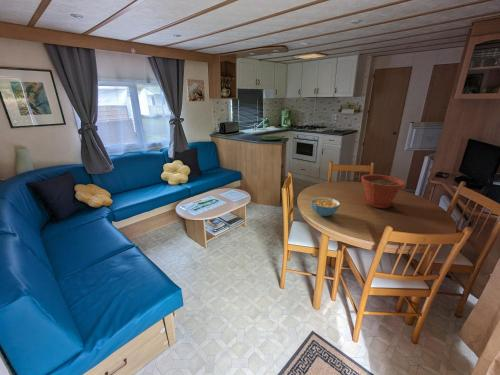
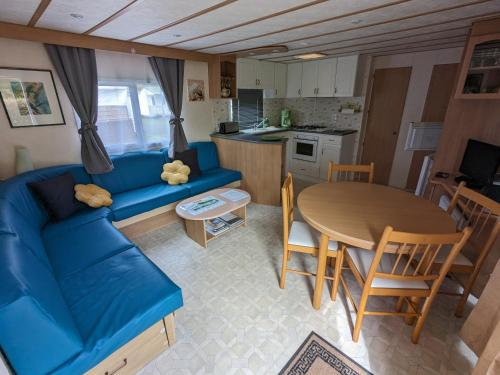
- plant pot (379, 192)
- cereal bowl (324, 208)
